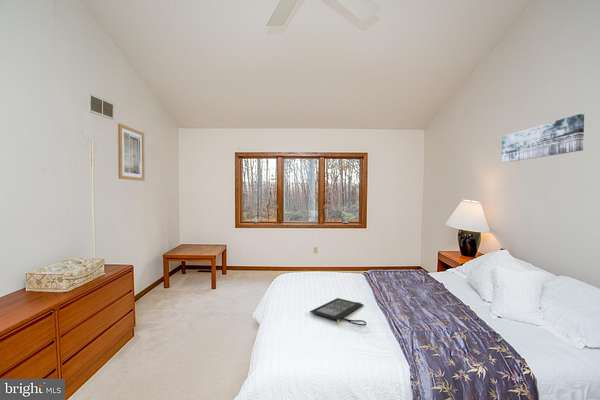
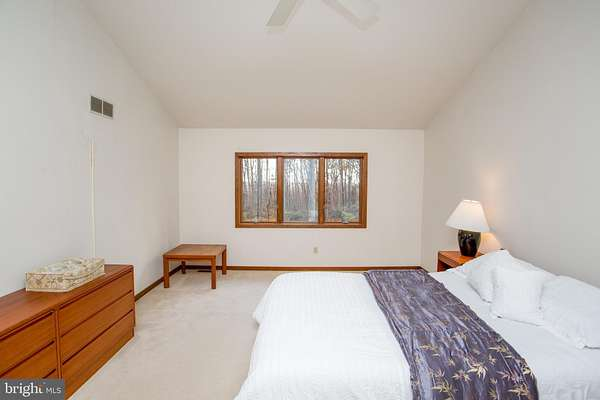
- wall art (132, 154)
- clutch bag (337, 308)
- wall art (536, 142)
